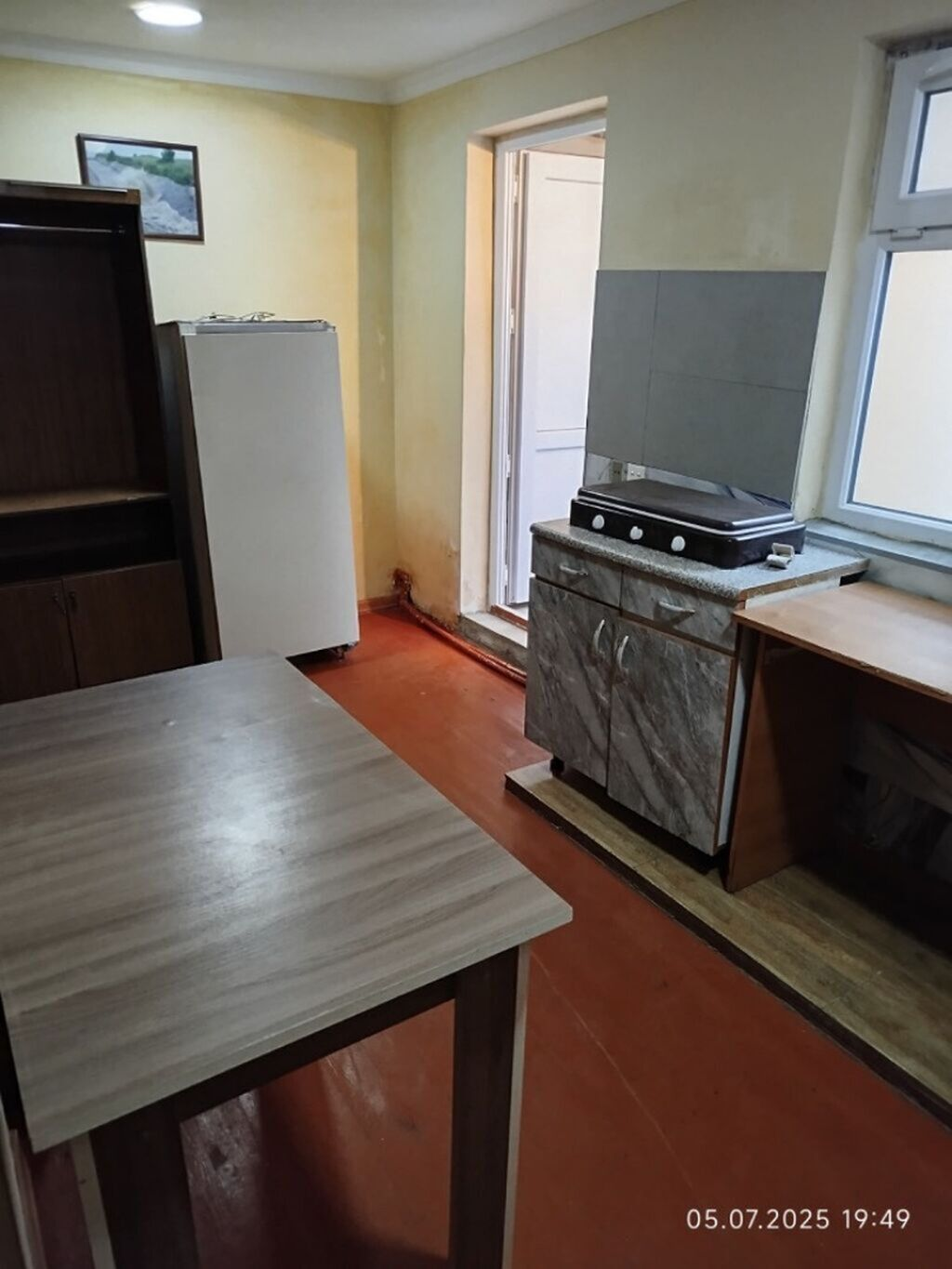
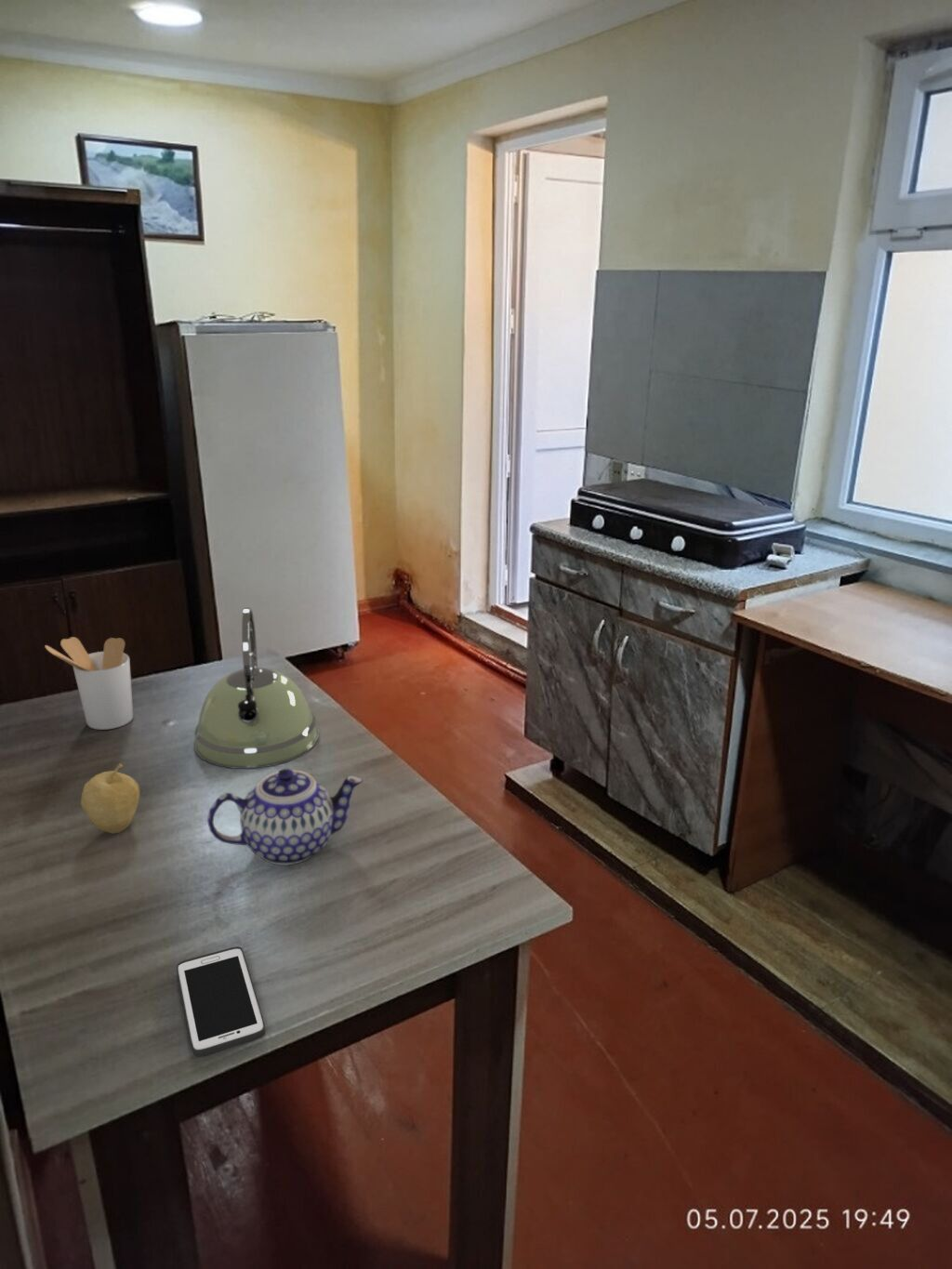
+ fruit (110, 797)
+ kettle (251, 679)
+ teapot (287, 809)
+ utensil holder (91, 681)
+ cell phone (218, 998)
